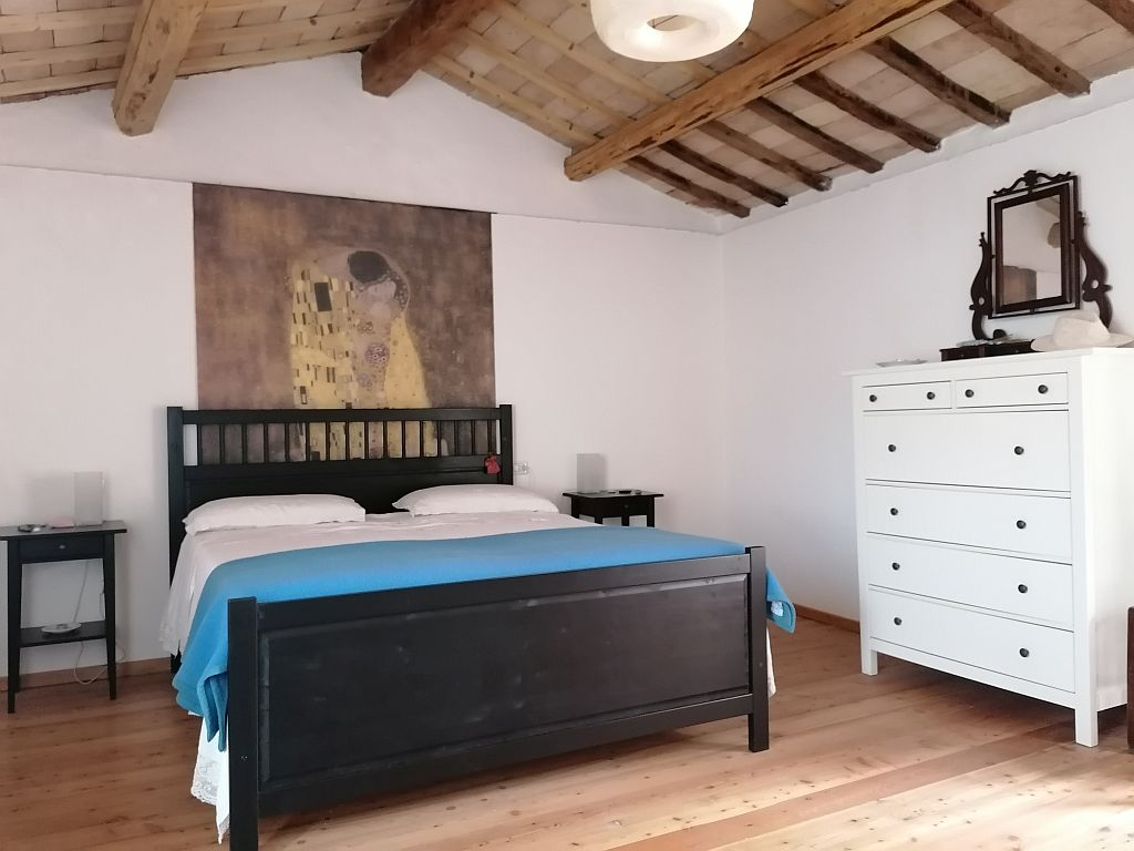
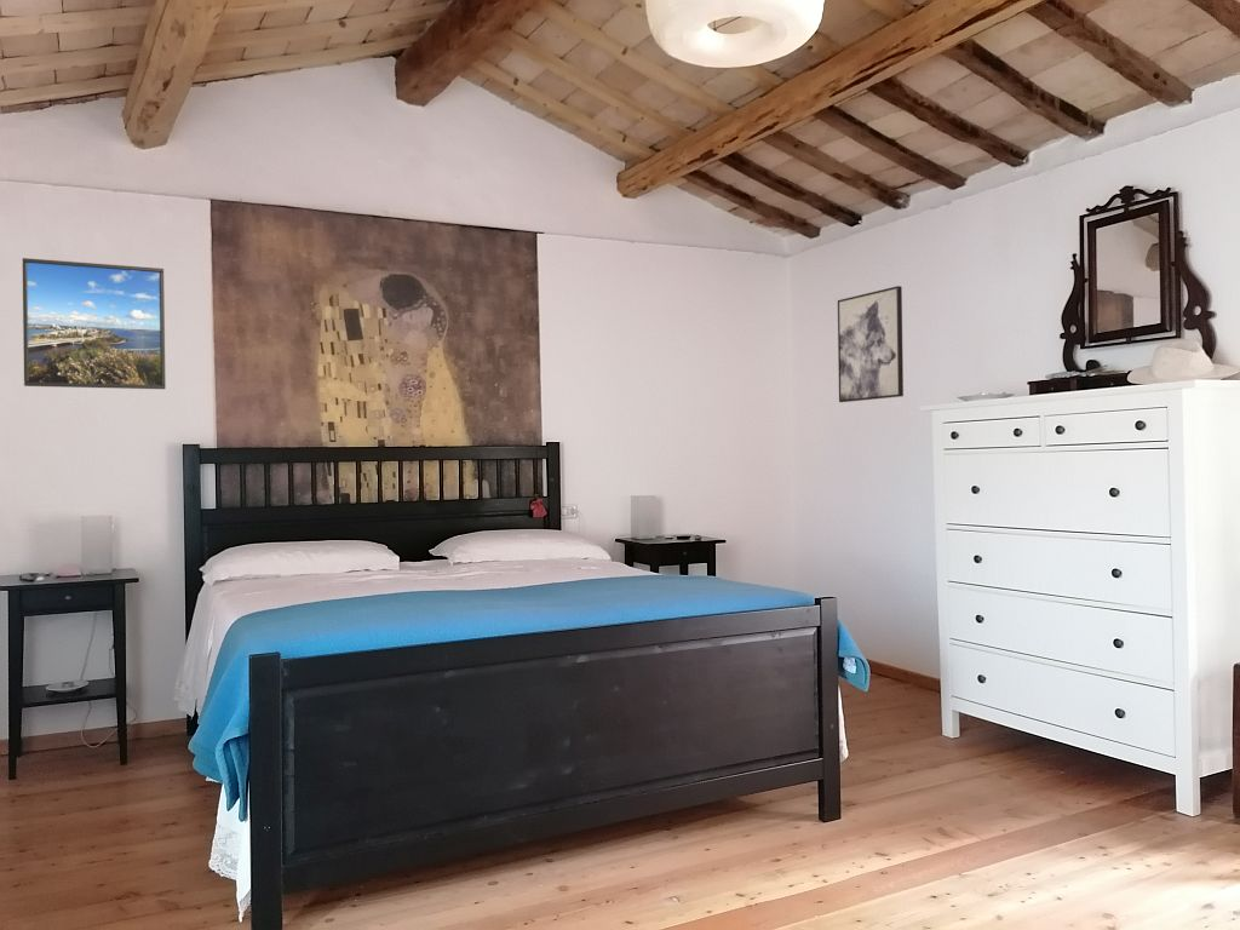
+ wall art (868, 346)
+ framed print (96, 325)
